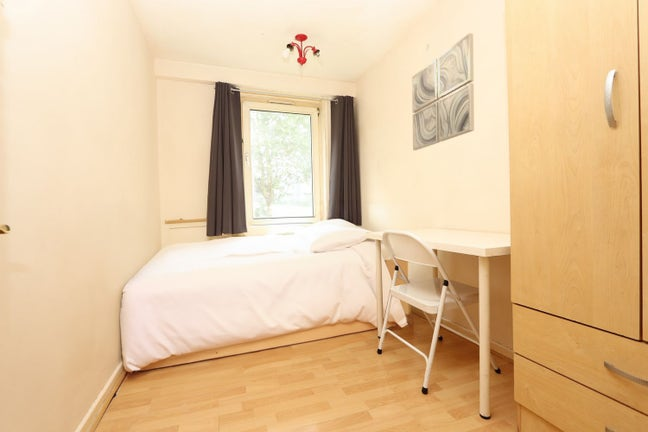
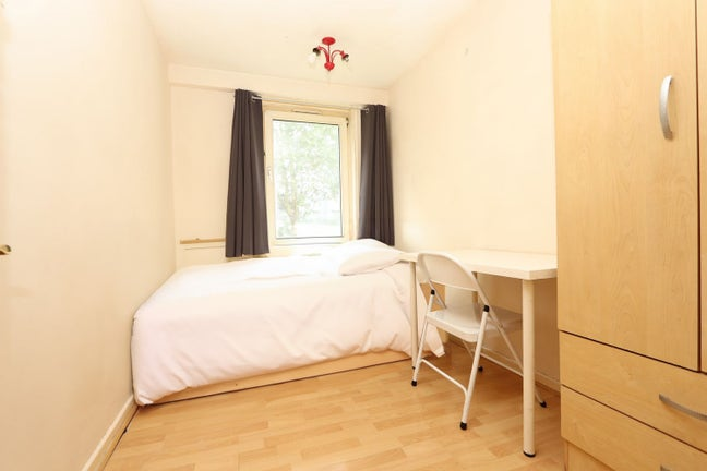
- wall art (438, 100)
